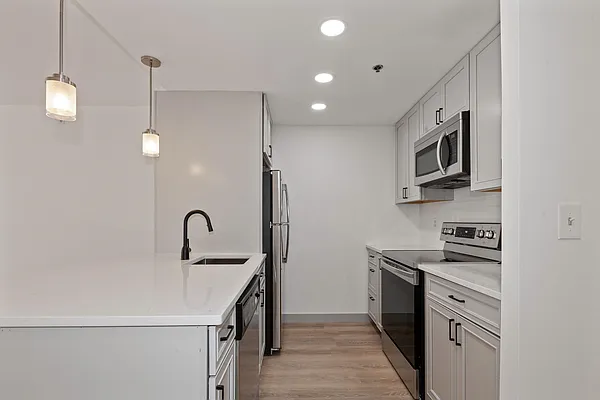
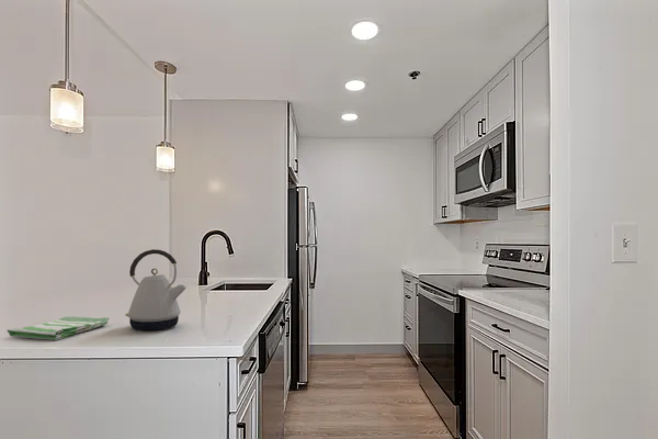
+ kettle (156, 288)
+ dish towel (60, 326)
